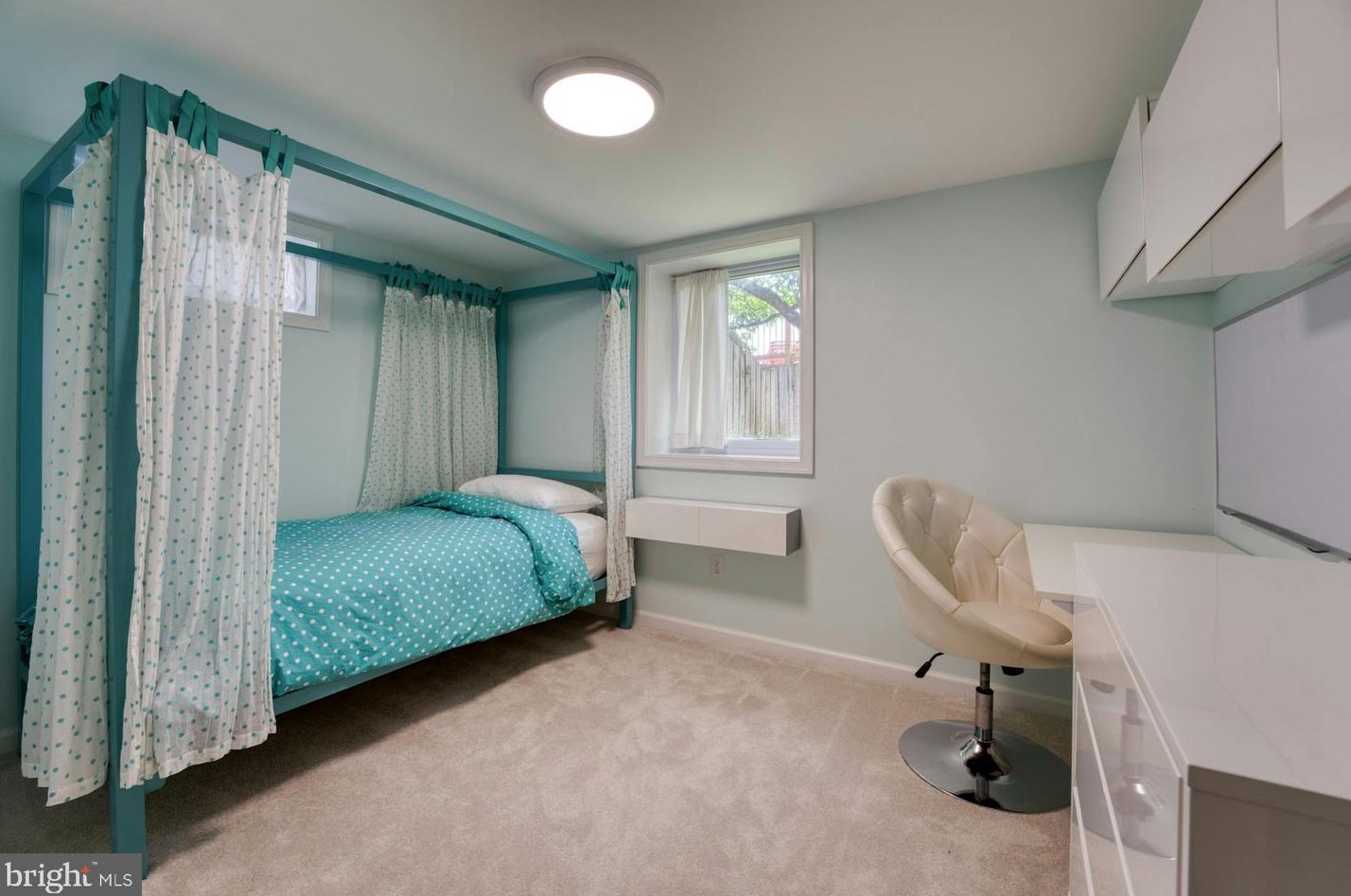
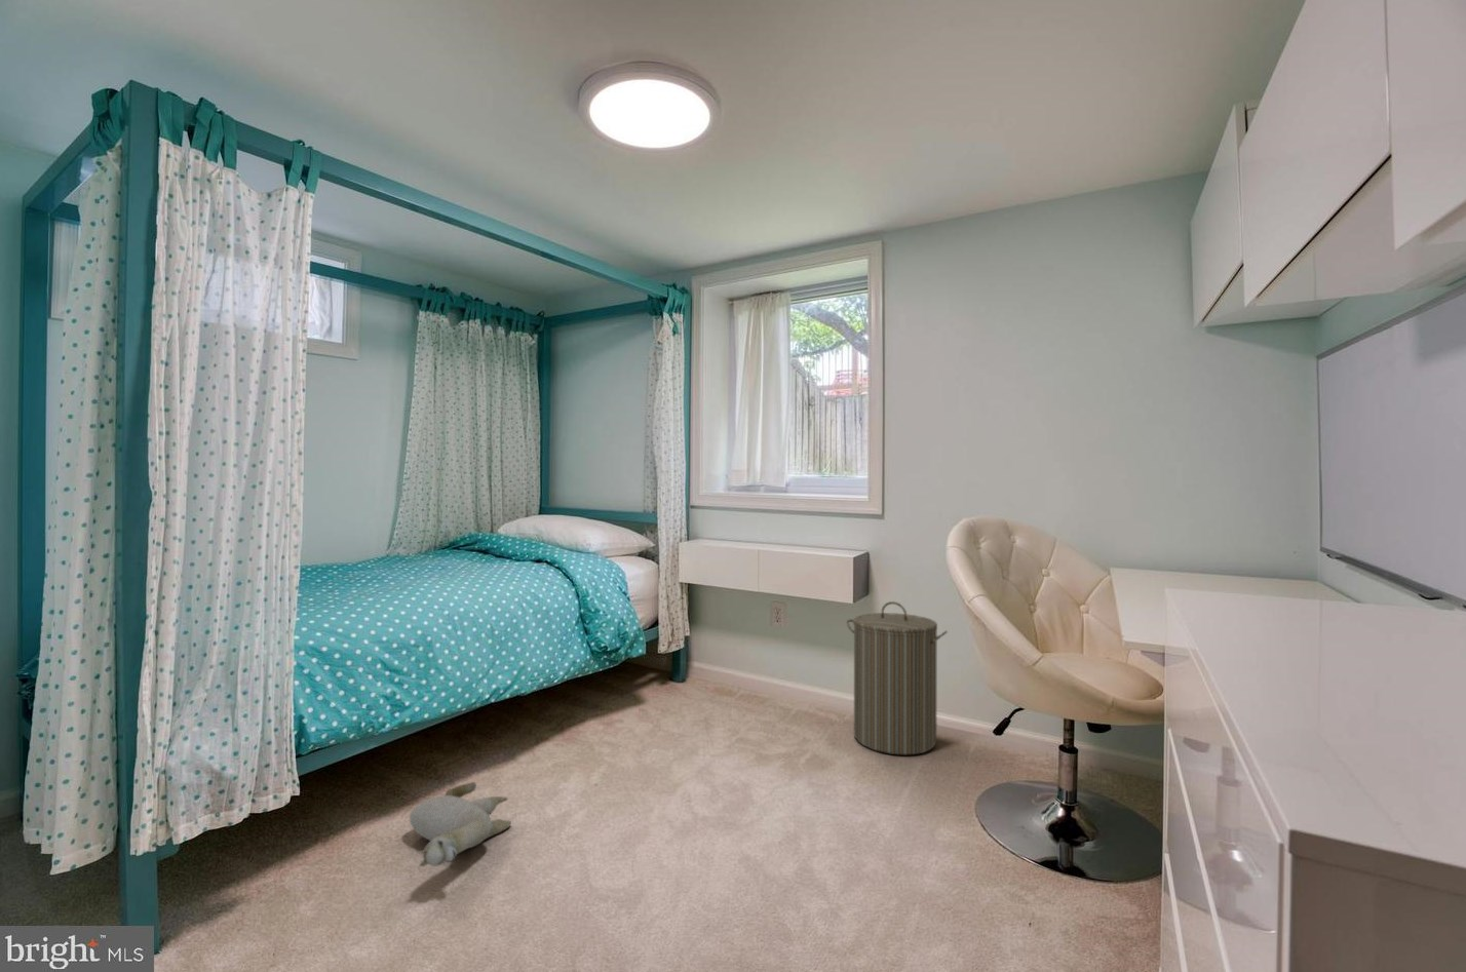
+ laundry hamper (894, 669)
+ plush toy (452, 827)
